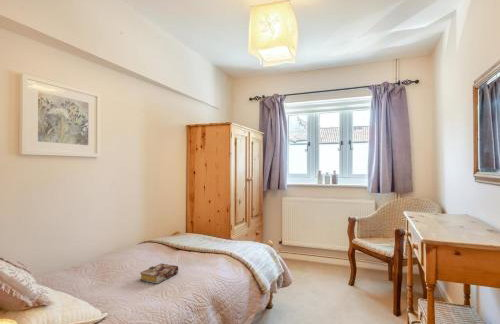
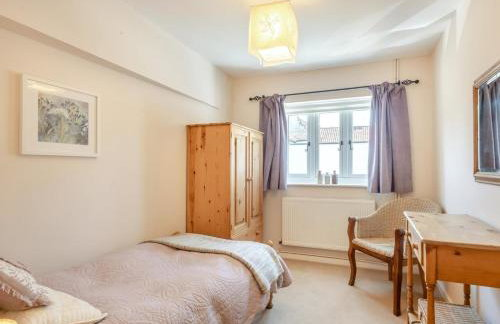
- book (159, 272)
